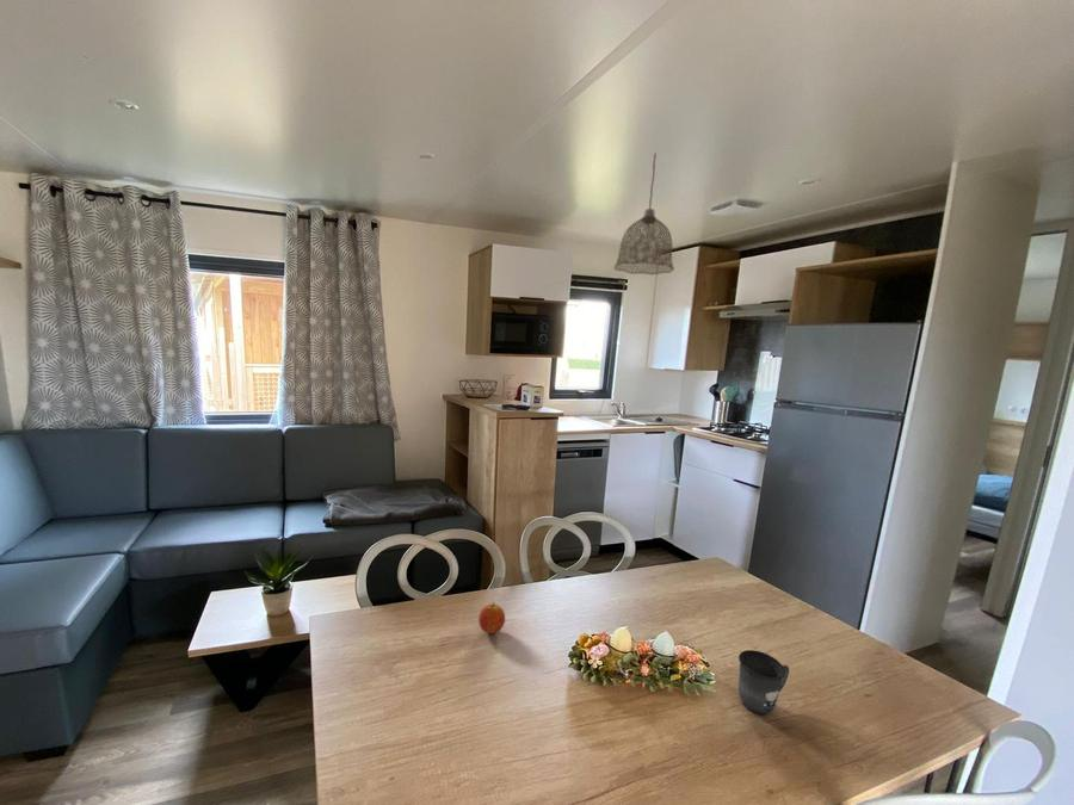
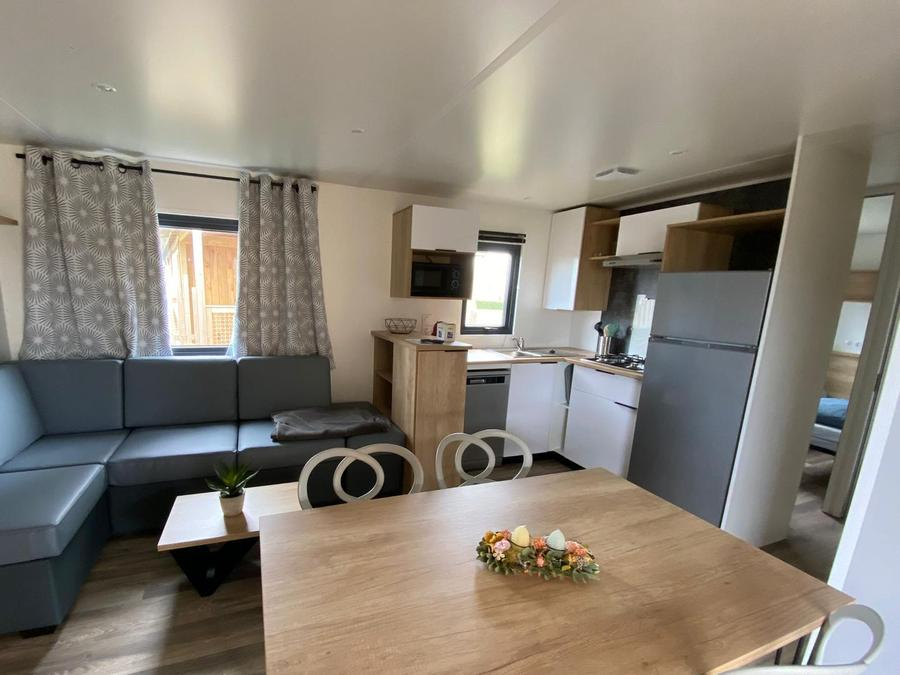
- fruit (492, 617)
- mug (764, 682)
- pendant lamp (649, 212)
